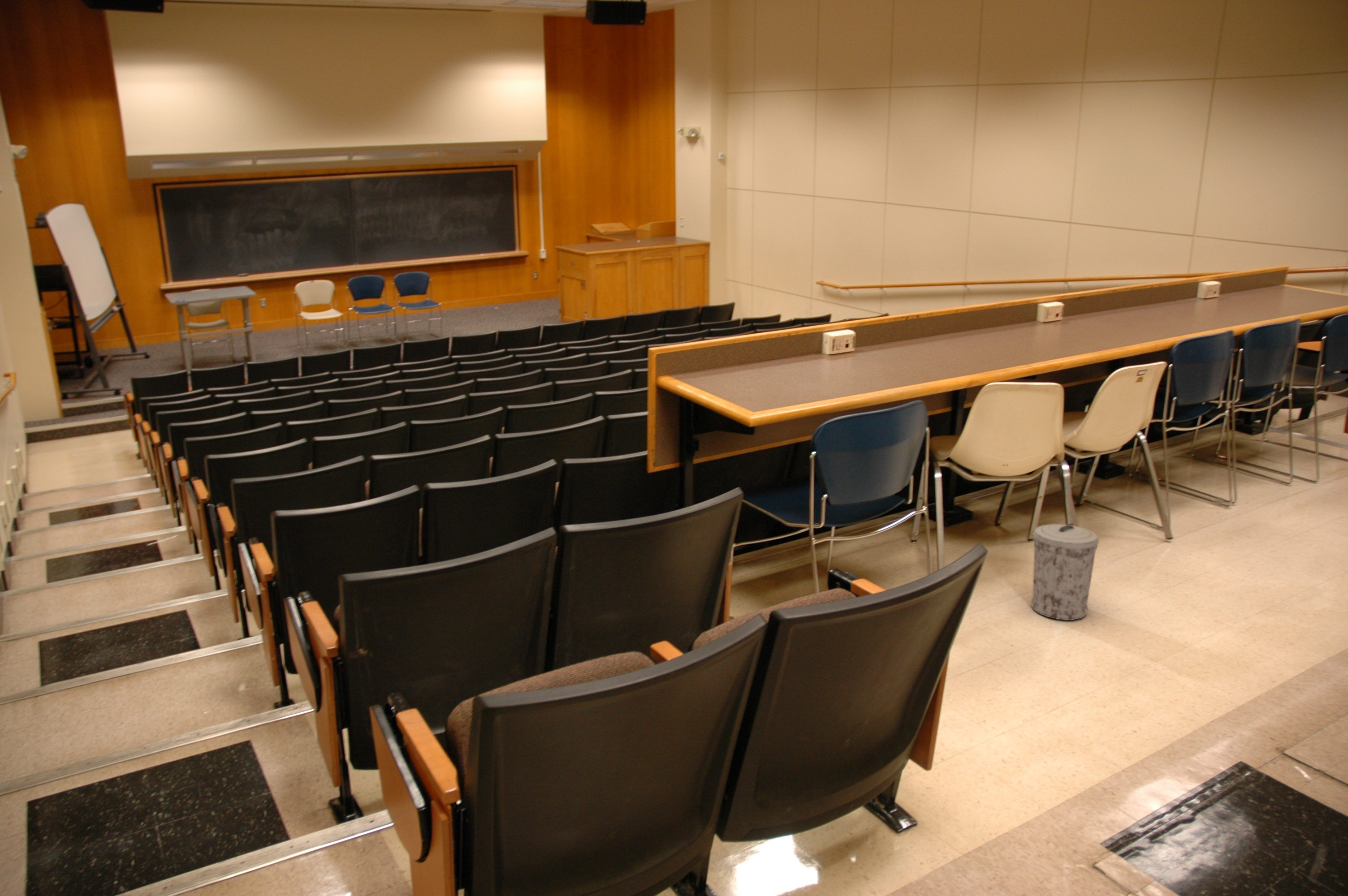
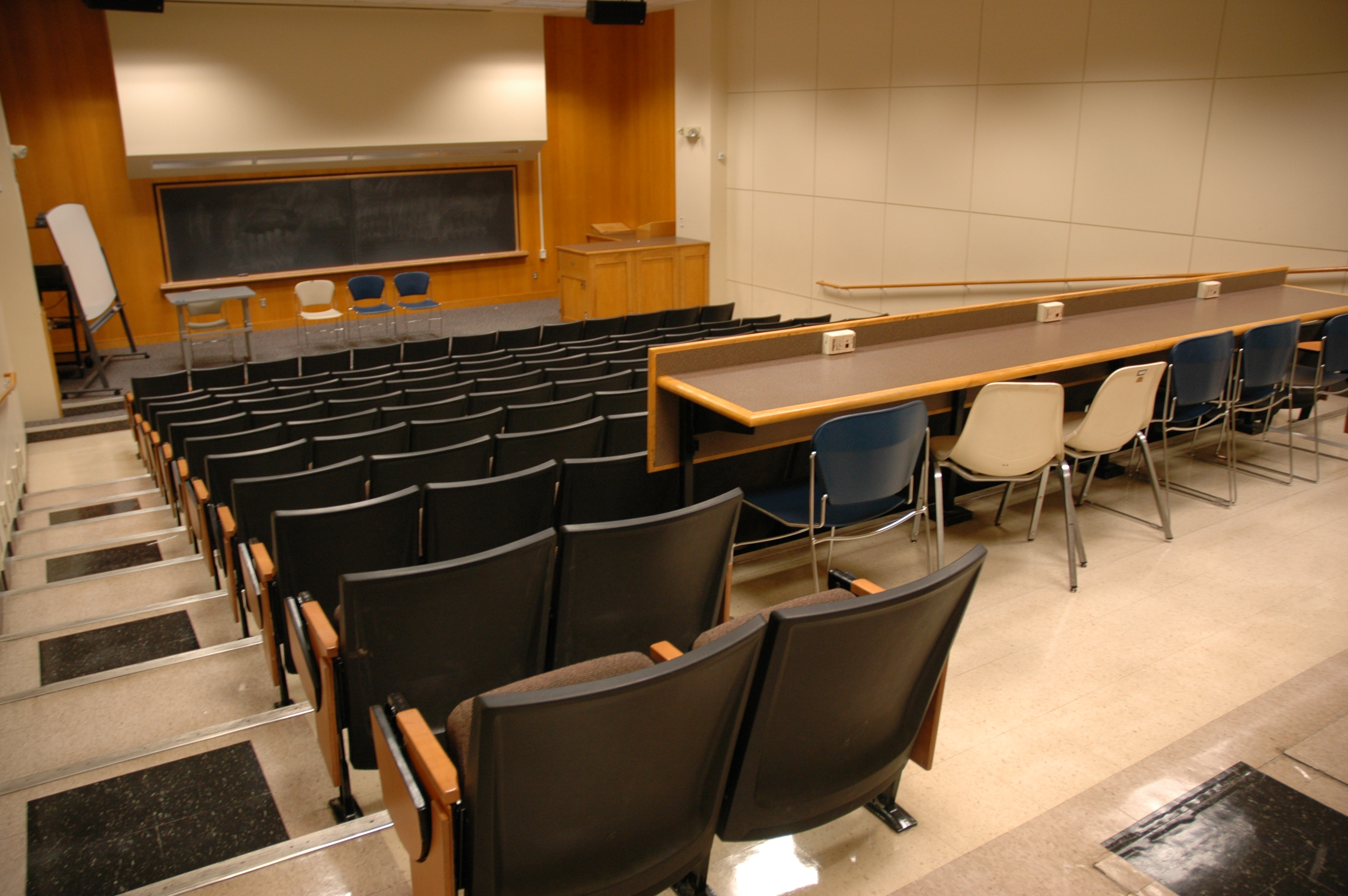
- trash can (1063, 569)
